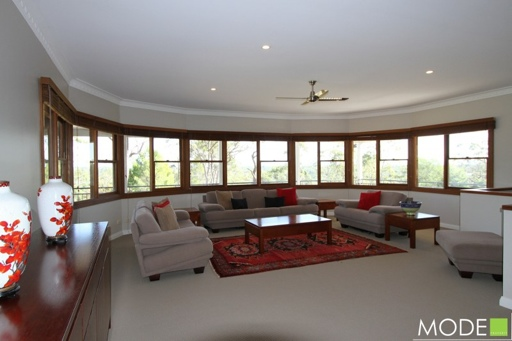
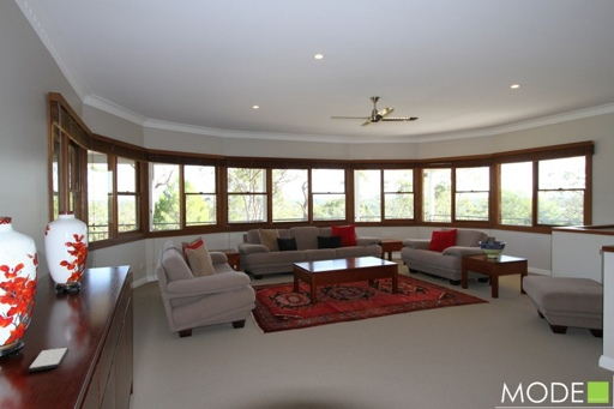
+ smartphone (49, 357)
